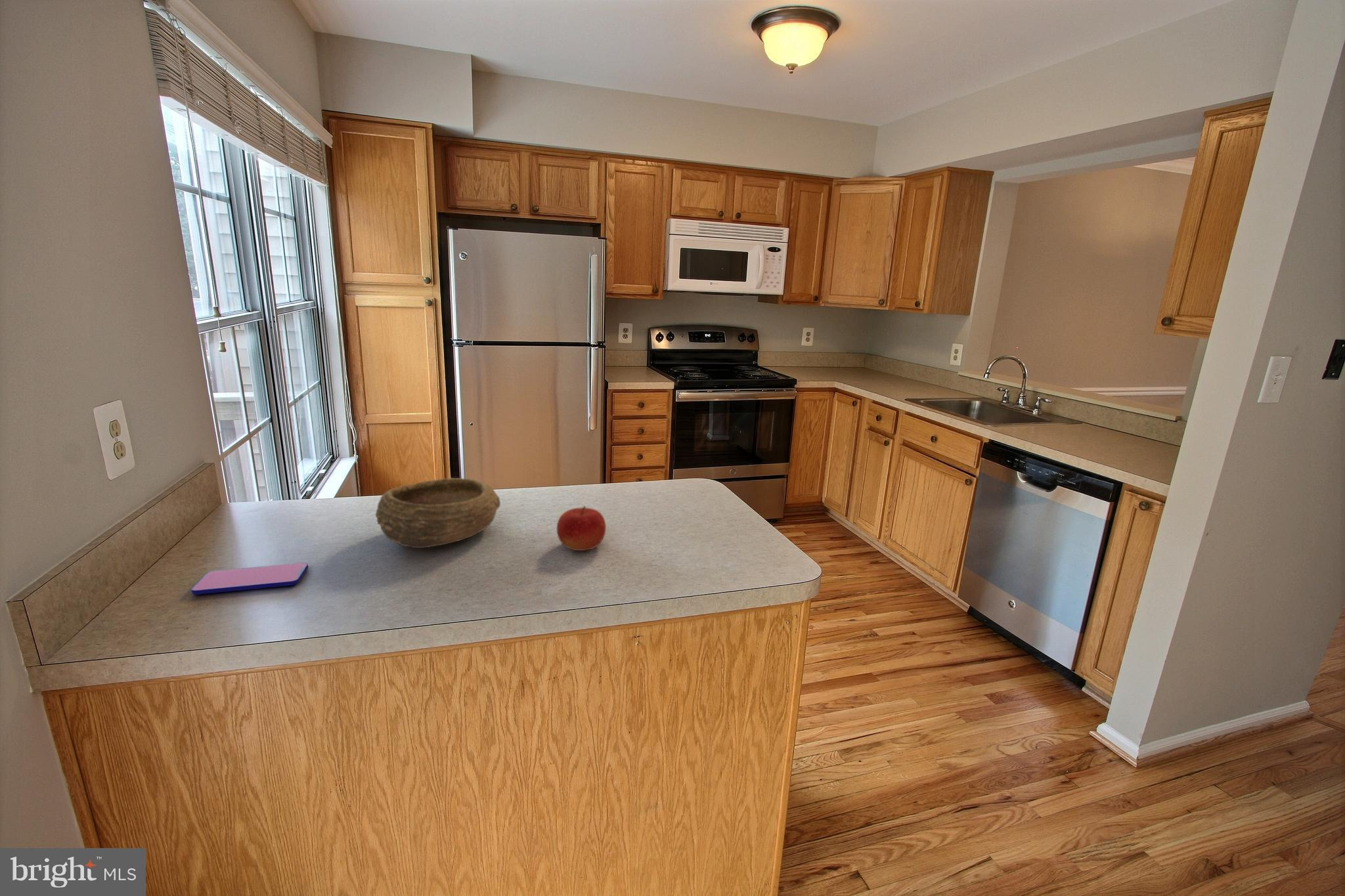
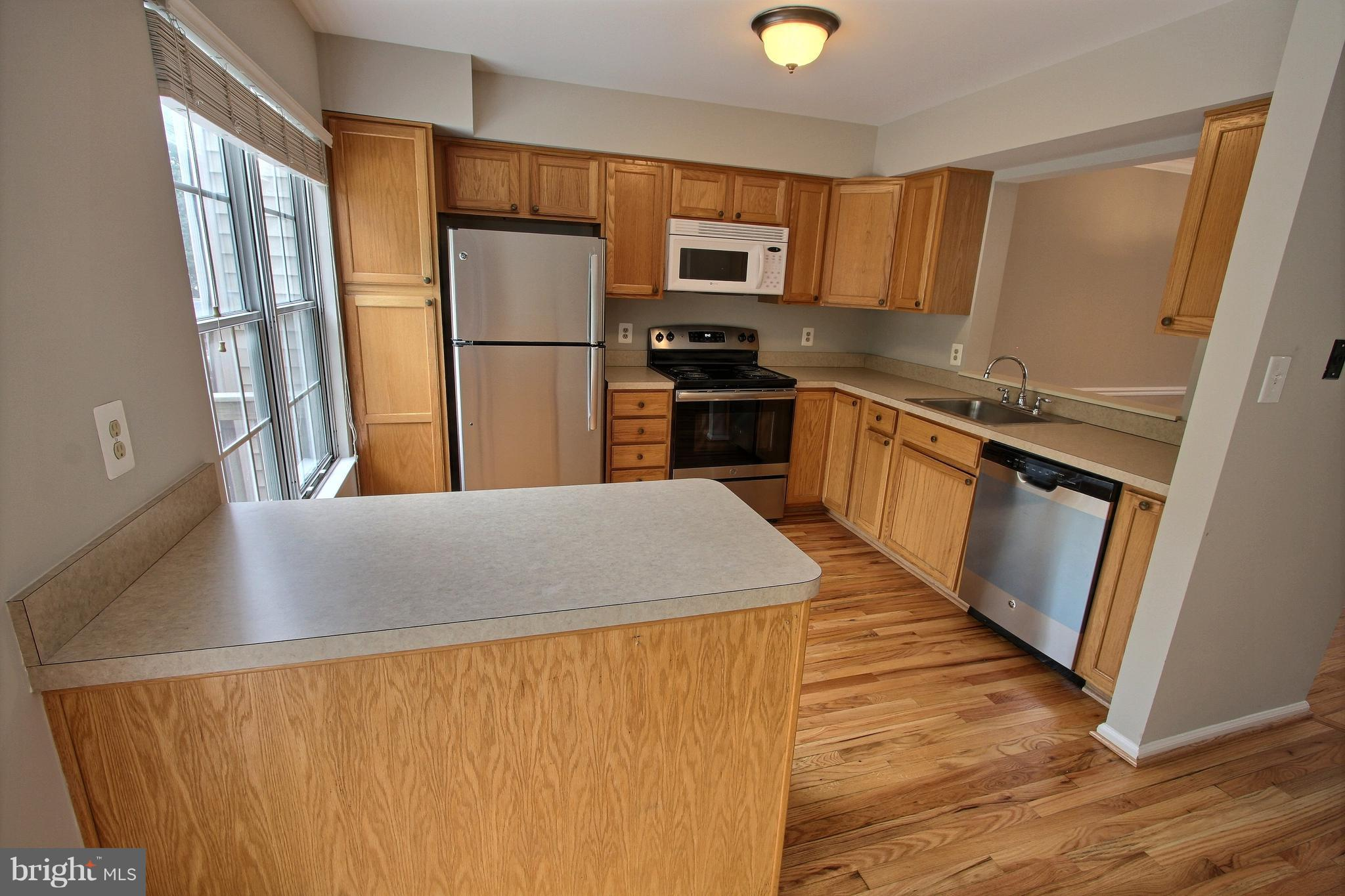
- smartphone (252, 578)
- bowl (439, 511)
- fruit (581, 526)
